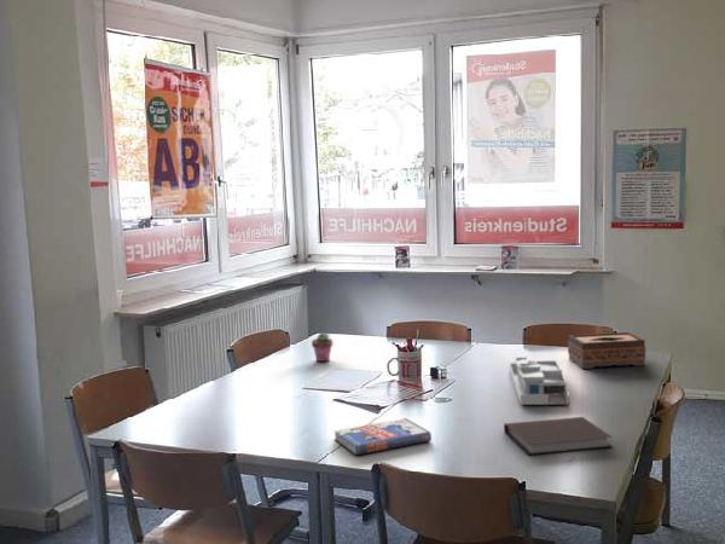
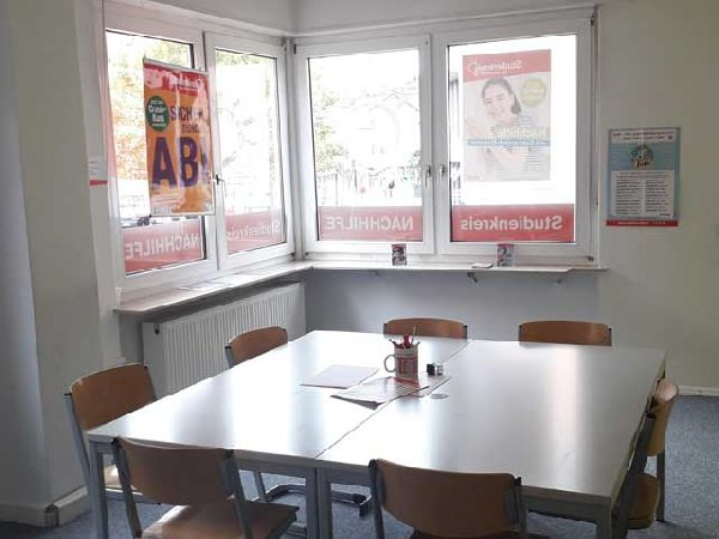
- book (382, 435)
- tissue box (605, 349)
- potted succulent (321, 346)
- notebook (556, 434)
- desk organizer (536, 375)
